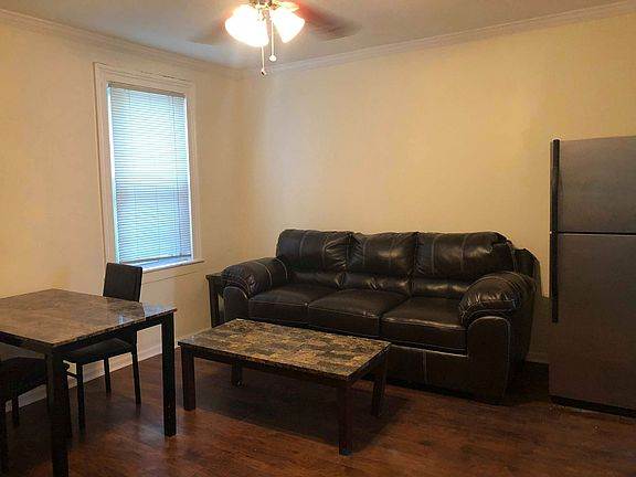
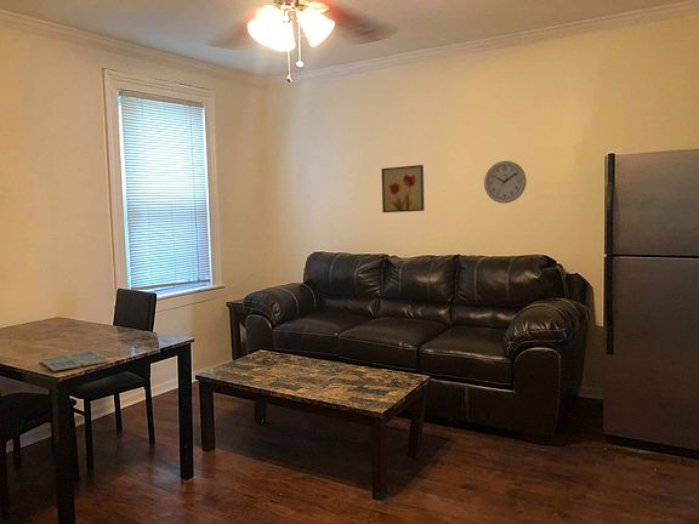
+ drink coaster (74, 360)
+ wall clock (504, 182)
+ wall art (403, 189)
